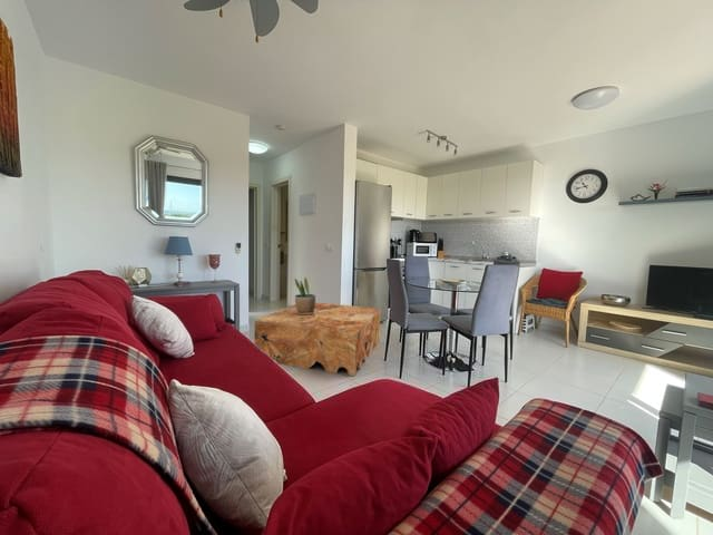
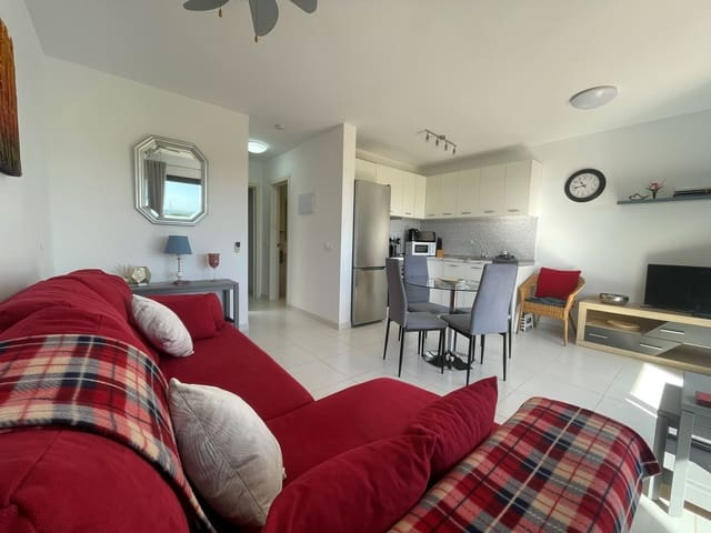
- coffee table (323, 331)
- potted plant (305, 294)
